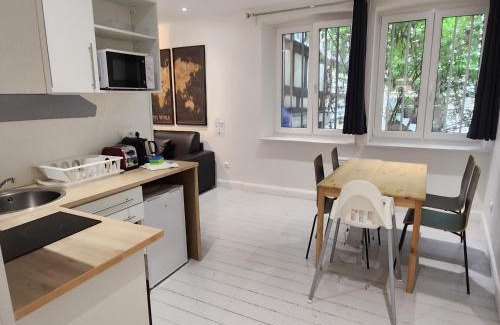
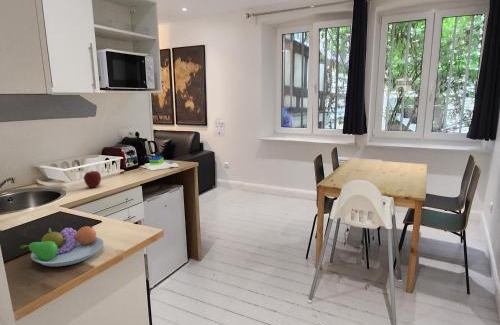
+ apple (92, 179)
+ fruit bowl (65, 242)
